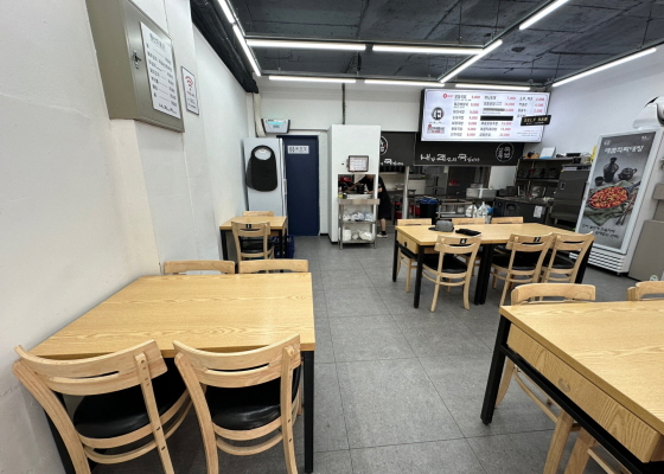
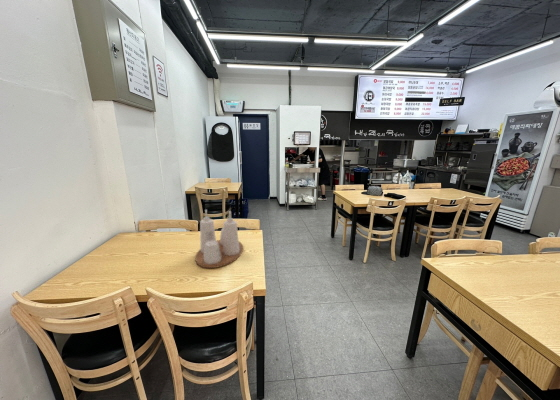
+ condiment set (221, 232)
